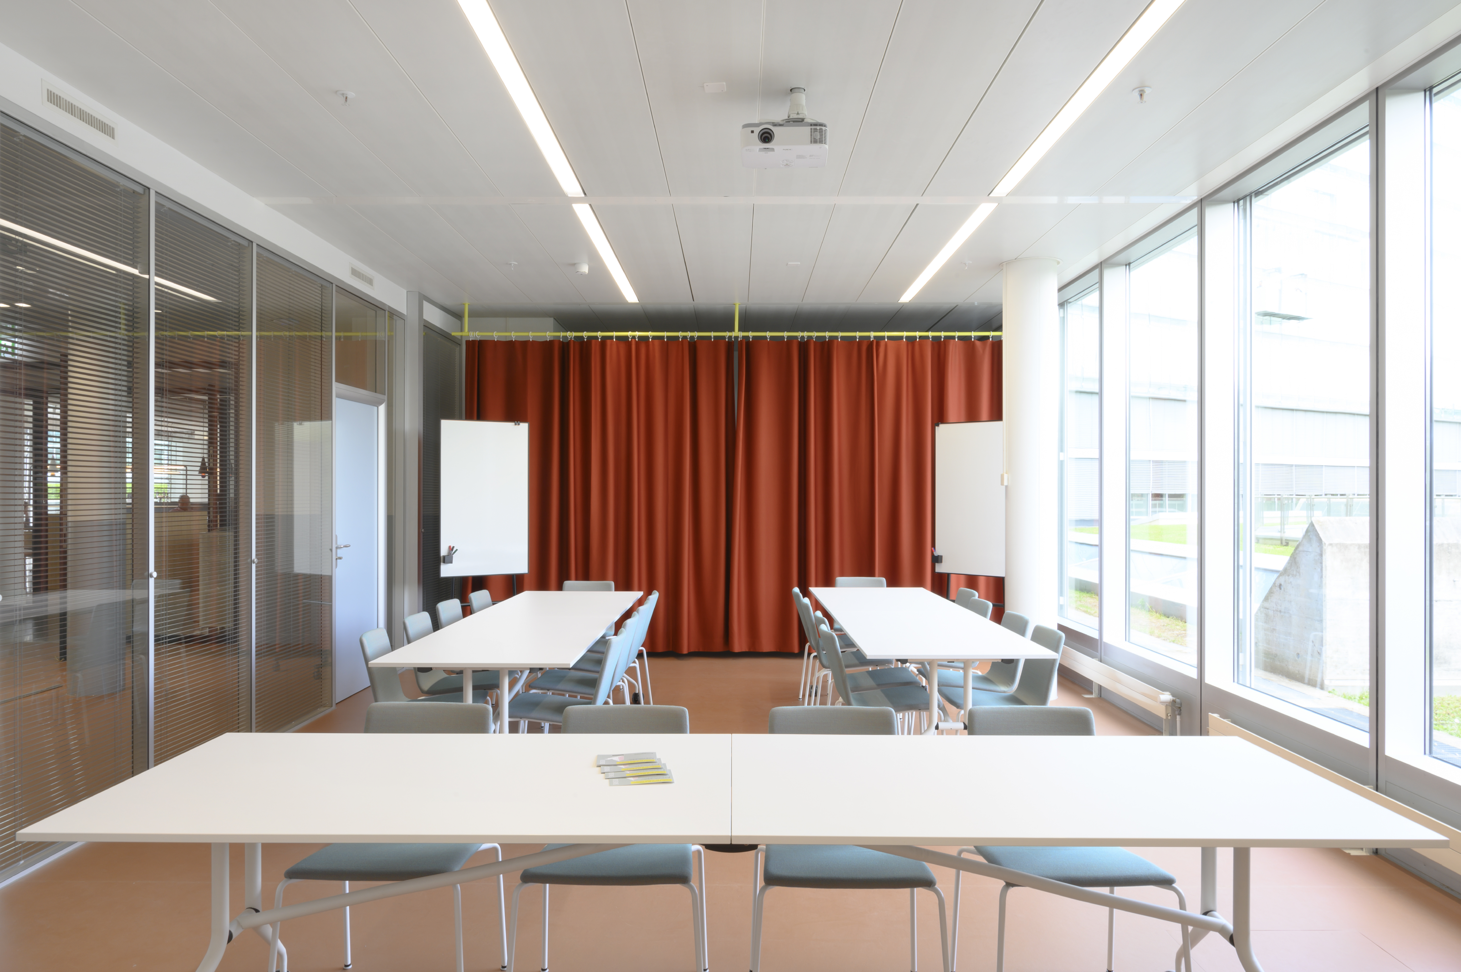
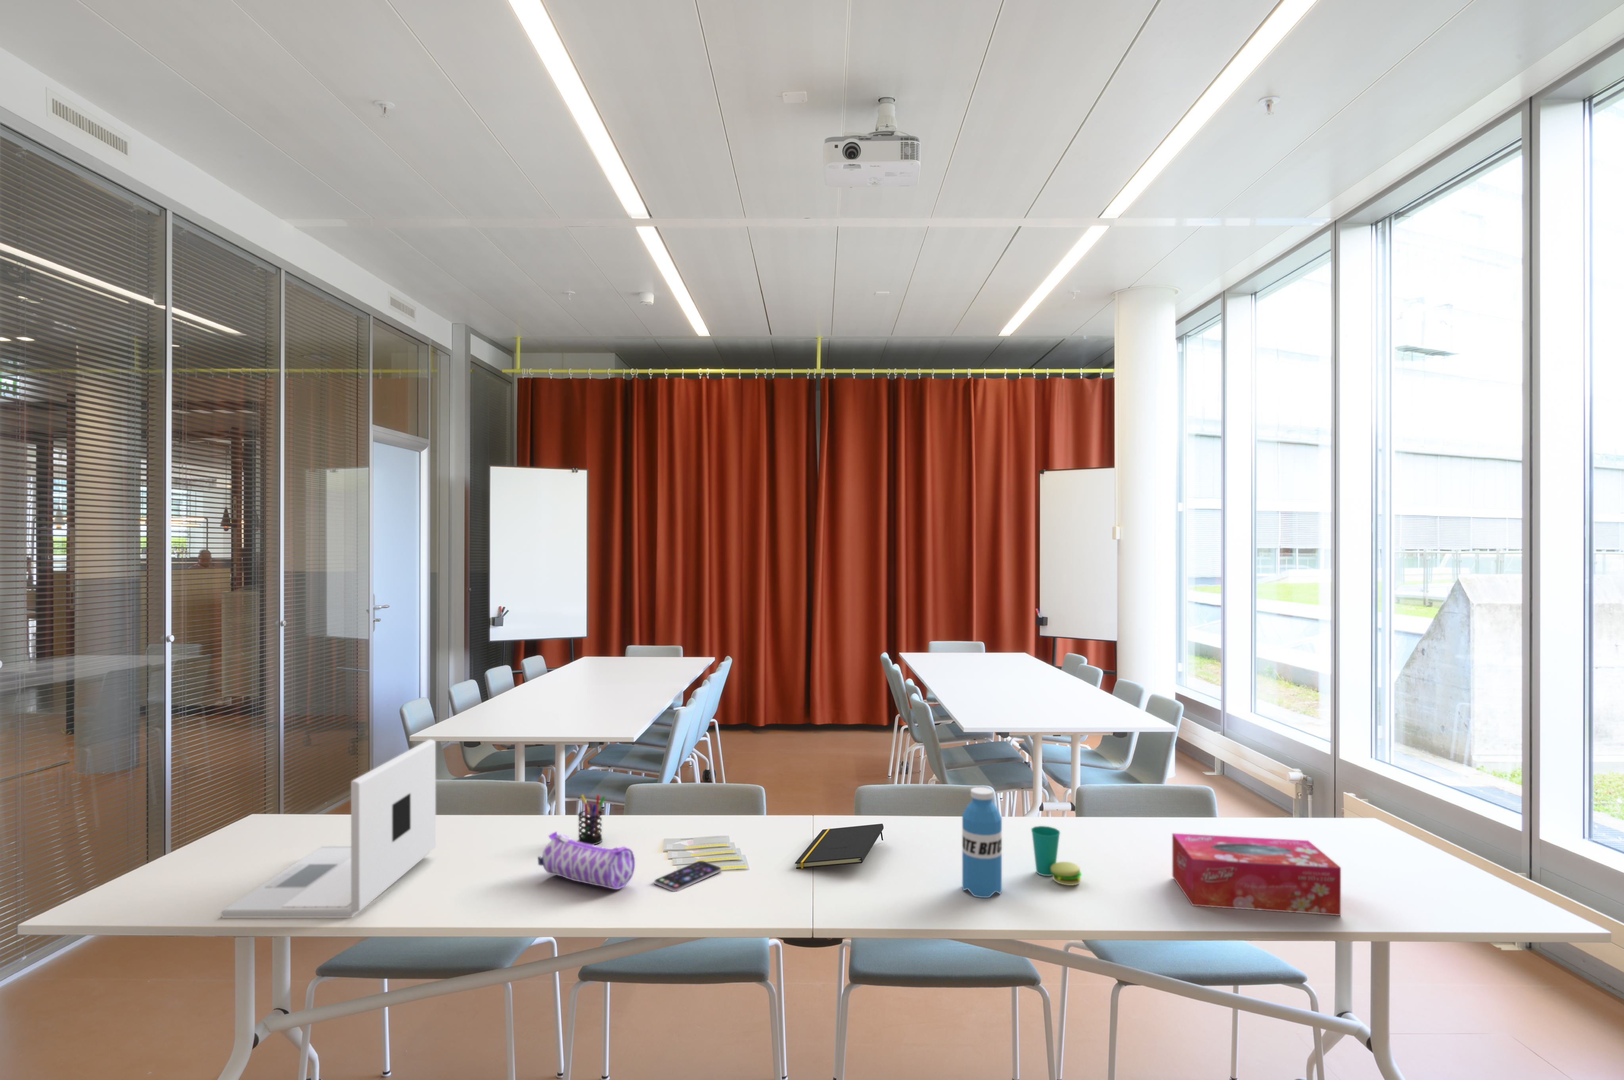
+ notepad (842, 845)
+ water bottle (981, 840)
+ tissue box (1251, 871)
+ cup (1056, 856)
+ smartphone (688, 875)
+ pencil case (588, 859)
+ laptop (351, 821)
+ pen holder (593, 816)
